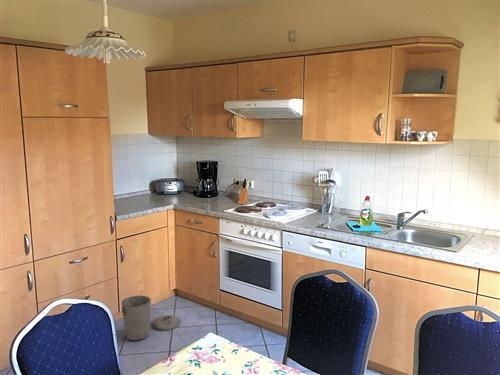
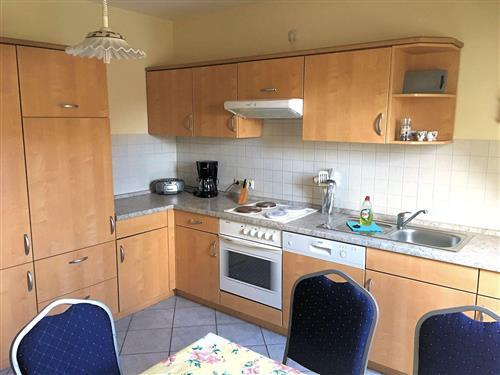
- trash can (149, 312)
